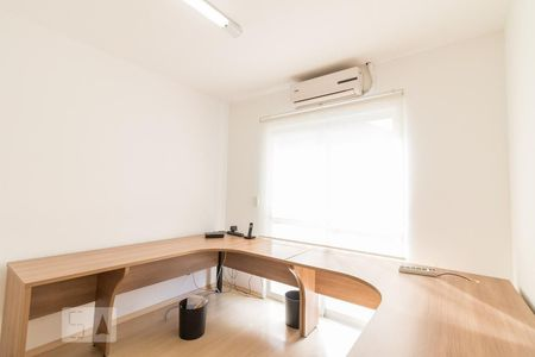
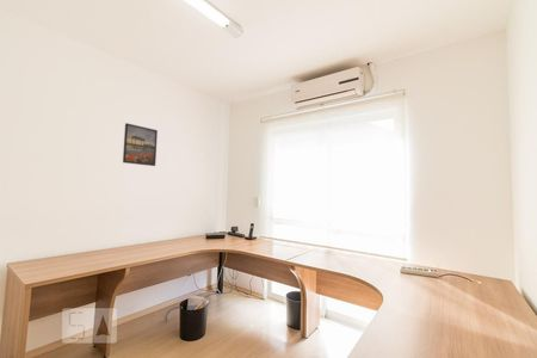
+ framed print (141, 146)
